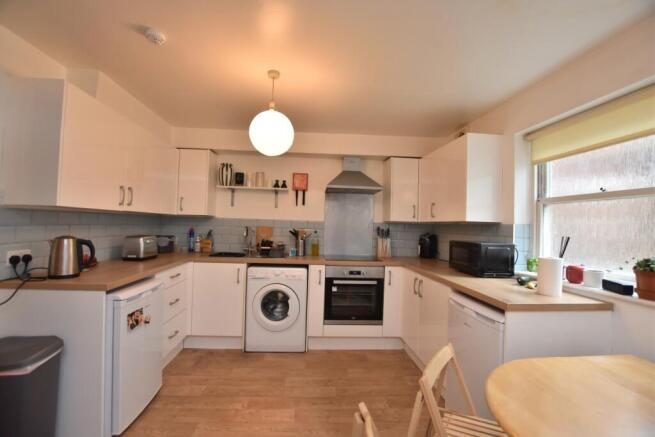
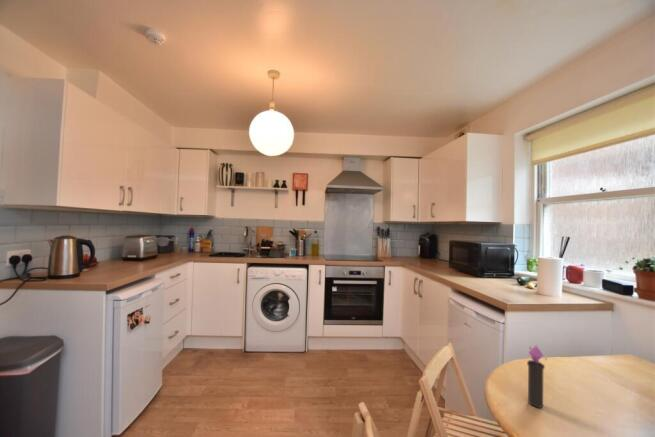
+ candle (535, 374)
